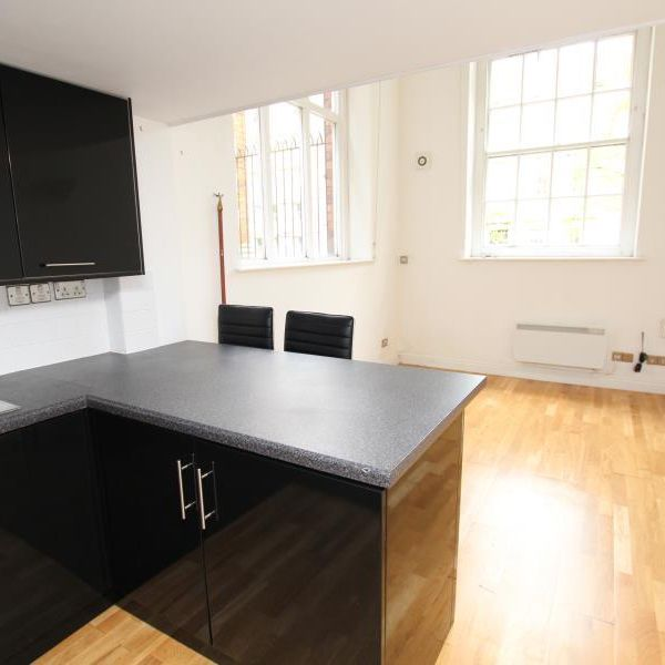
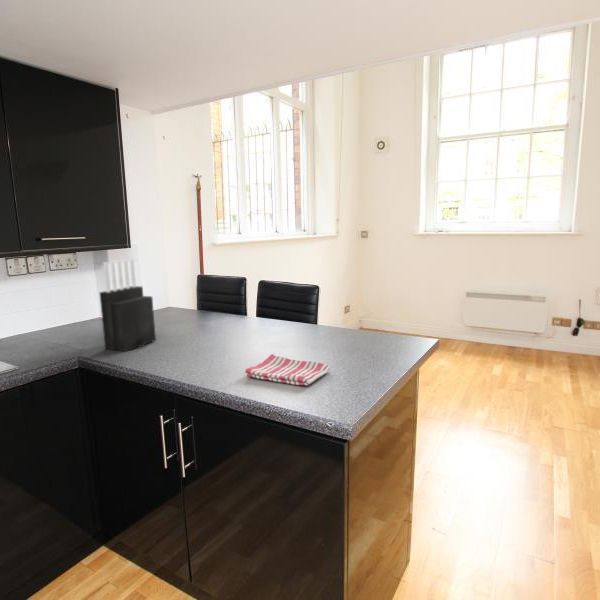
+ dish towel (288, 369)
+ knife block (129, 303)
